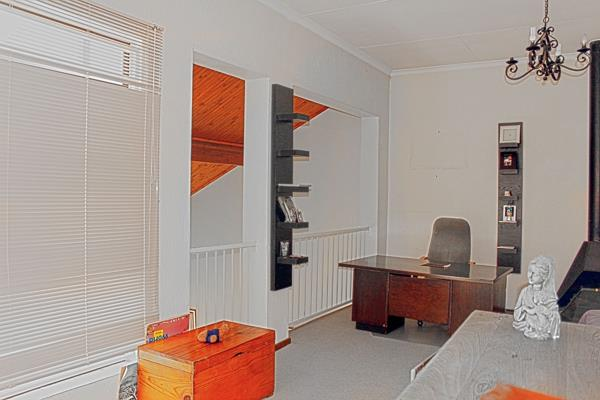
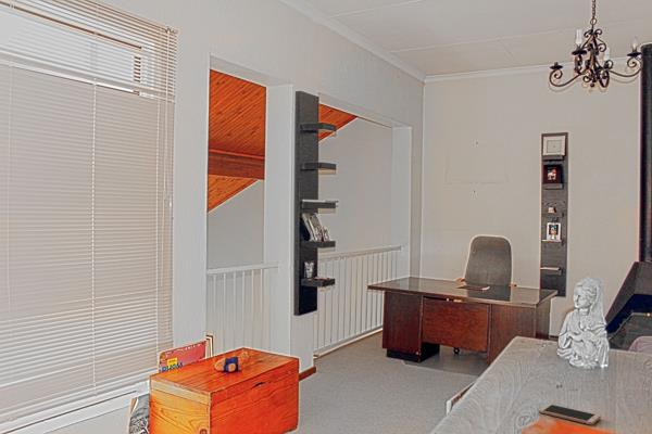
+ smartphone (568, 413)
